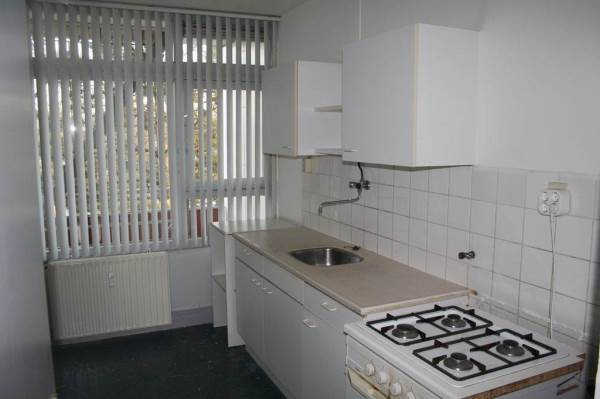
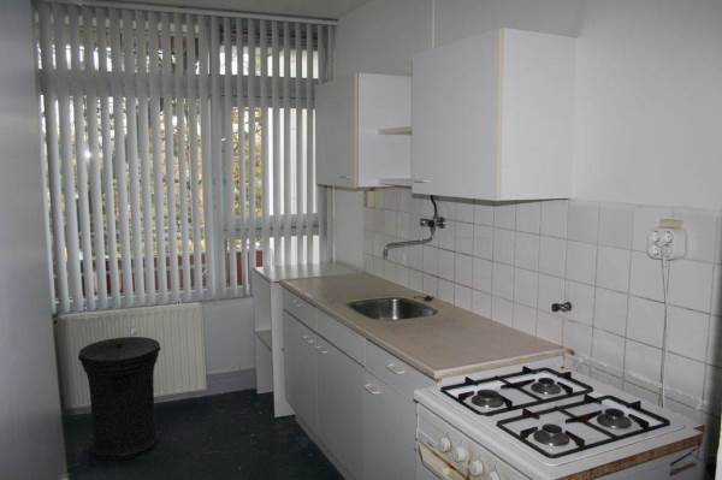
+ trash can (122, 392)
